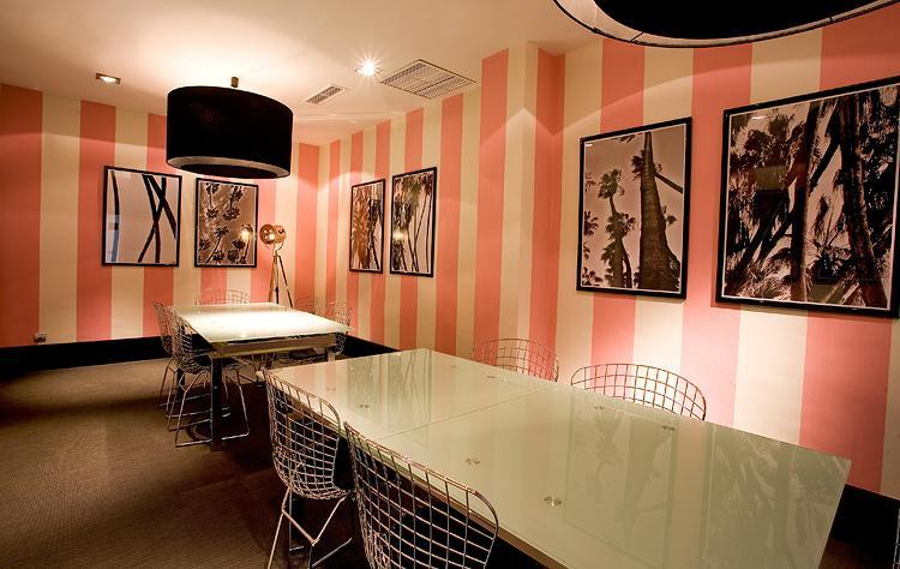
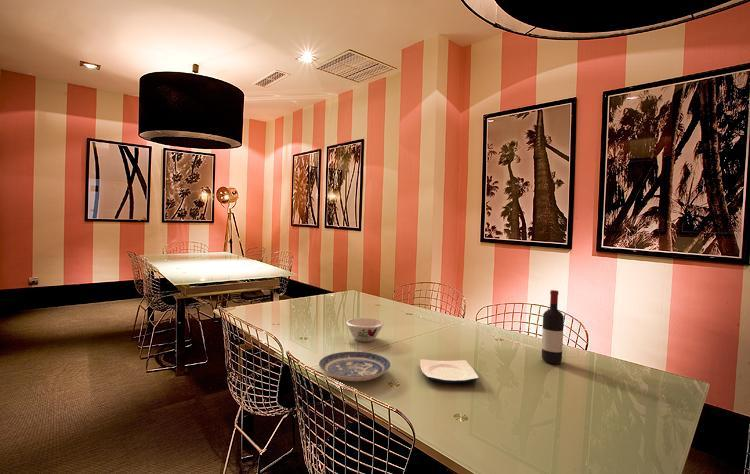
+ wine bottle (552, 326)
+ plate (354, 368)
+ plate (447, 371)
+ bowl (364, 330)
